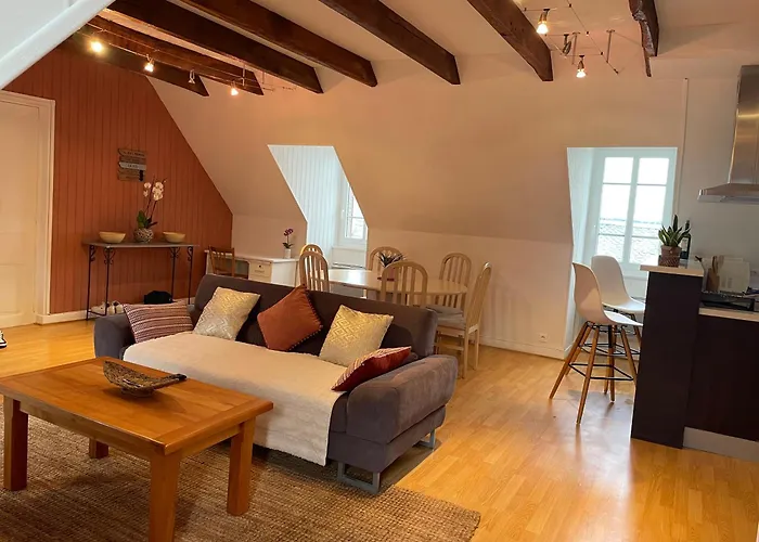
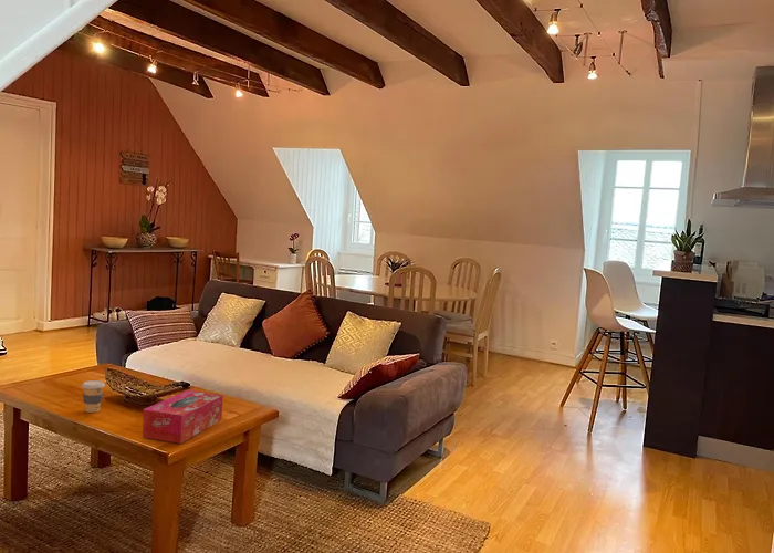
+ tissue box (185, 415)
+ coffee cup (92, 396)
